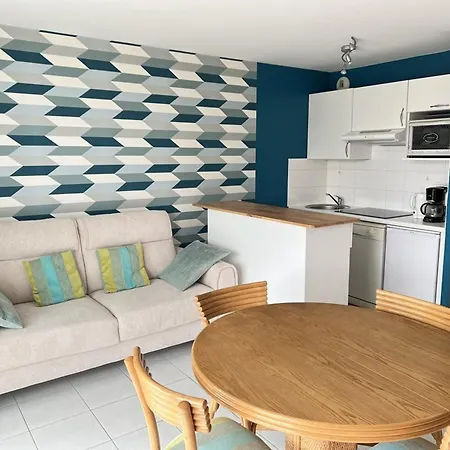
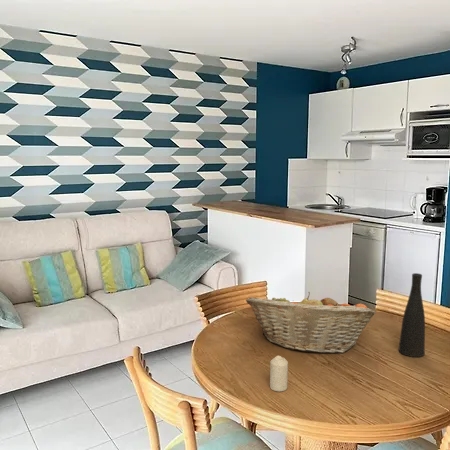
+ fruit basket (308, 315)
+ vase (414, 313)
+ candle (278, 372)
